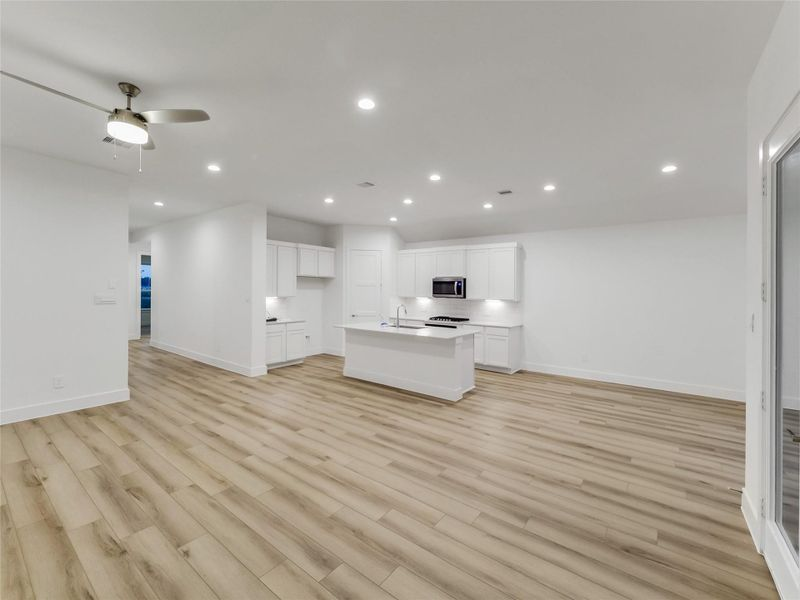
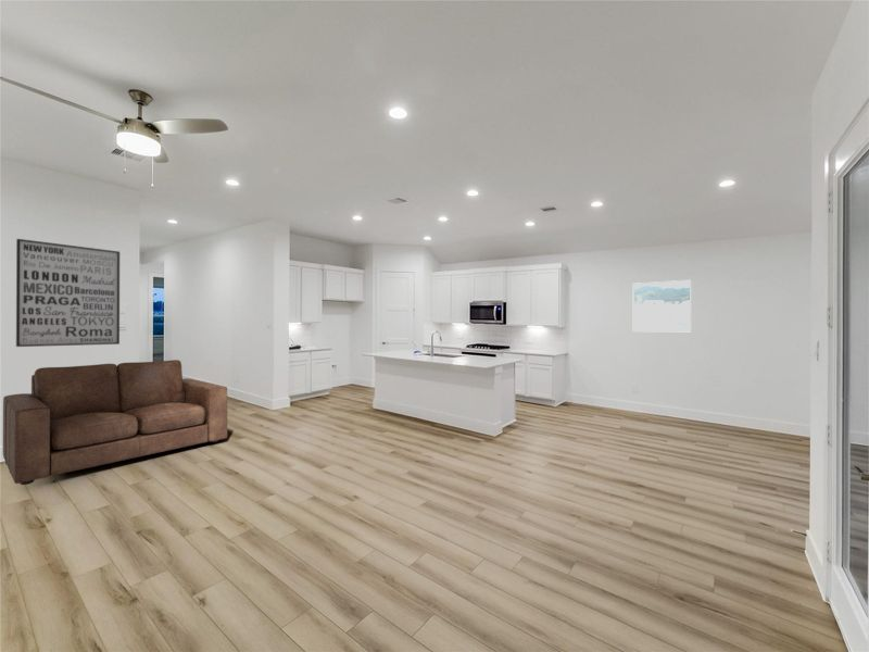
+ sofa (124, 408)
+ wall art (72, 296)
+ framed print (660, 306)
